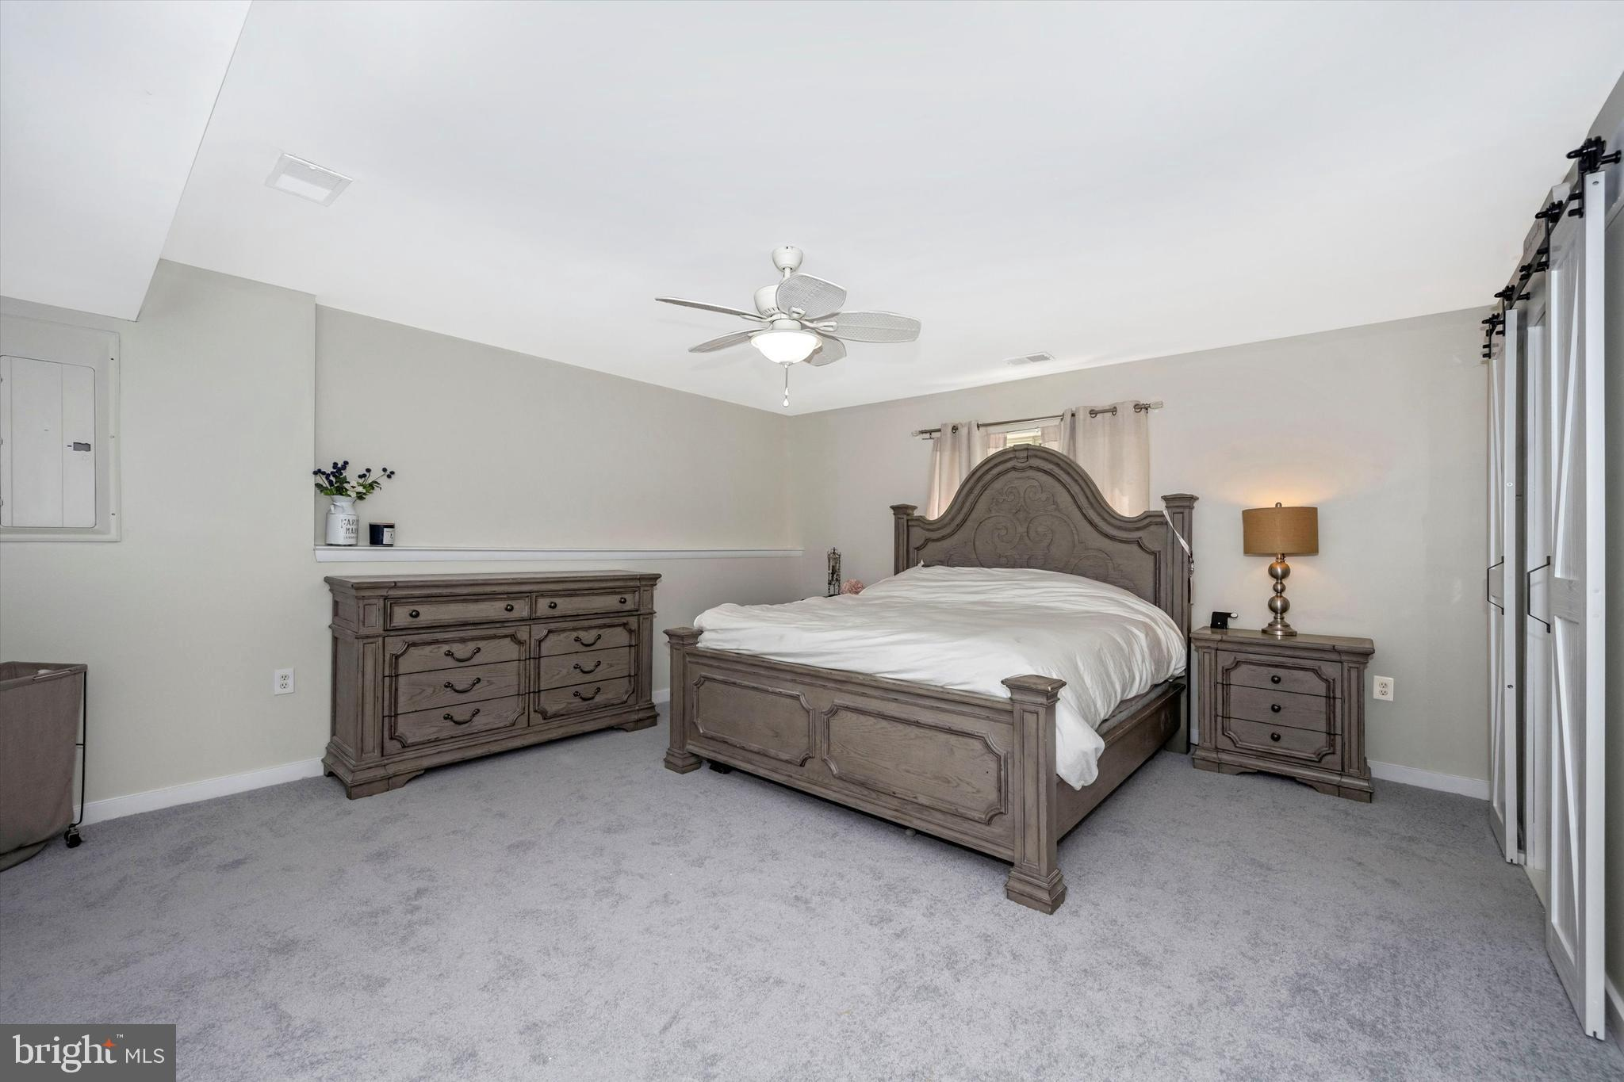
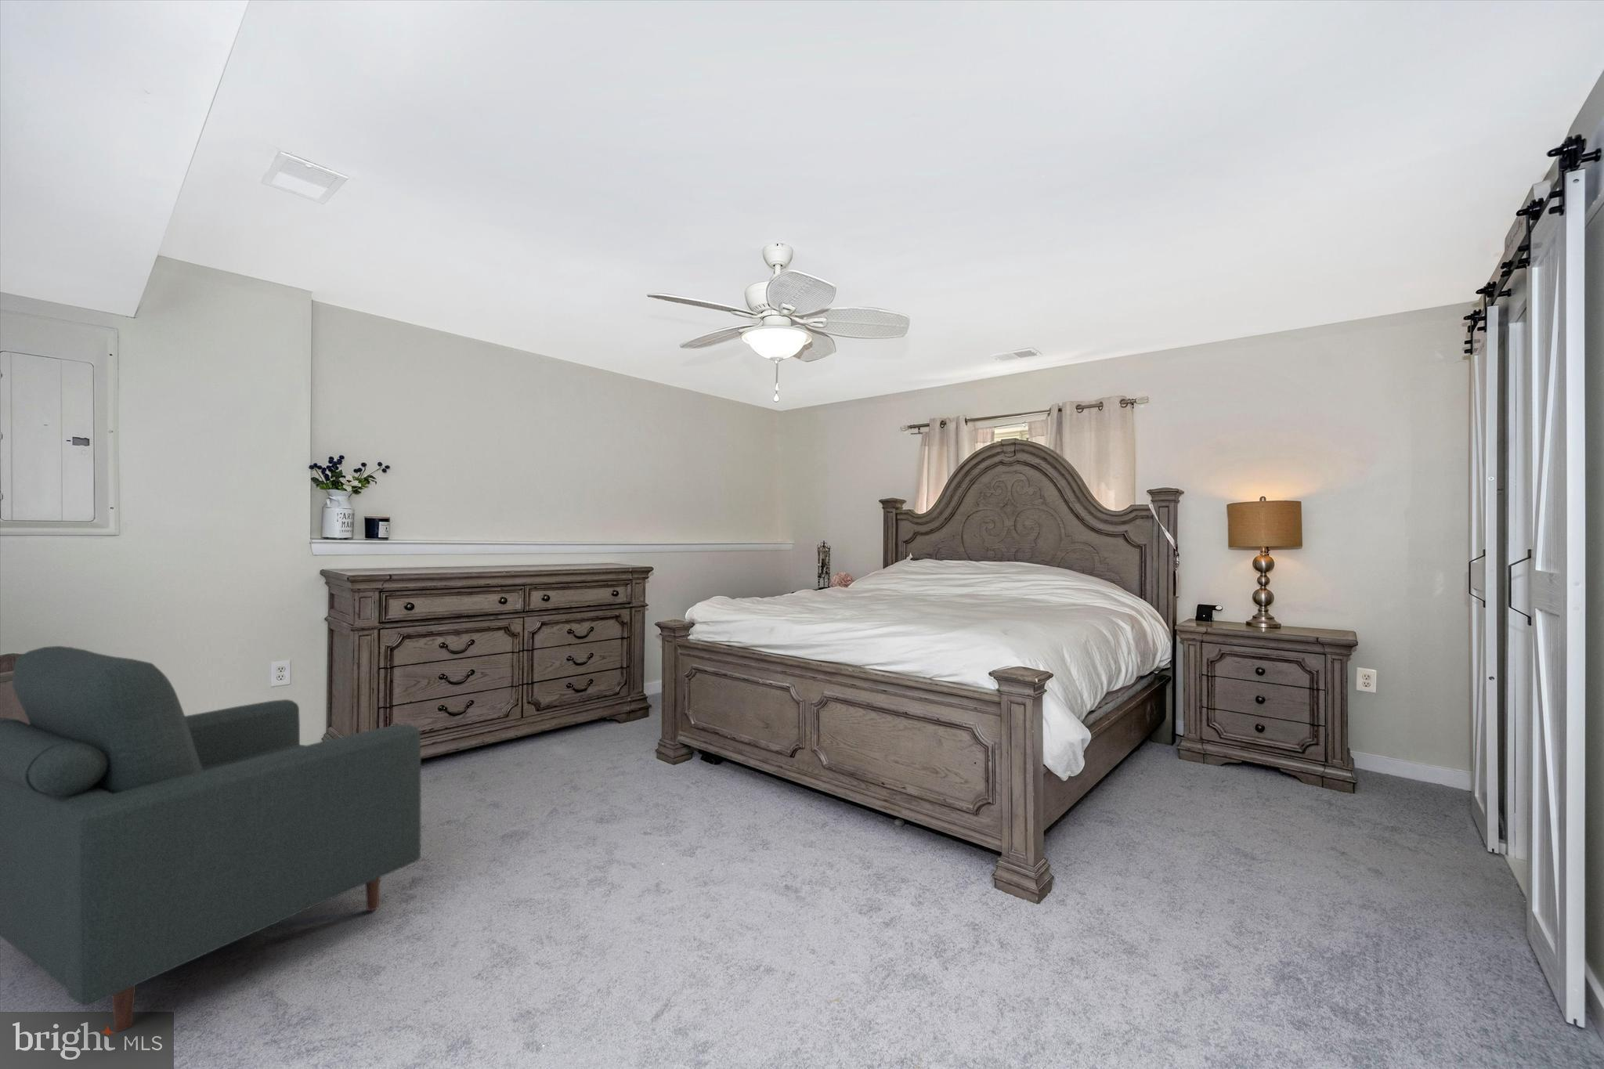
+ chair (209, 789)
